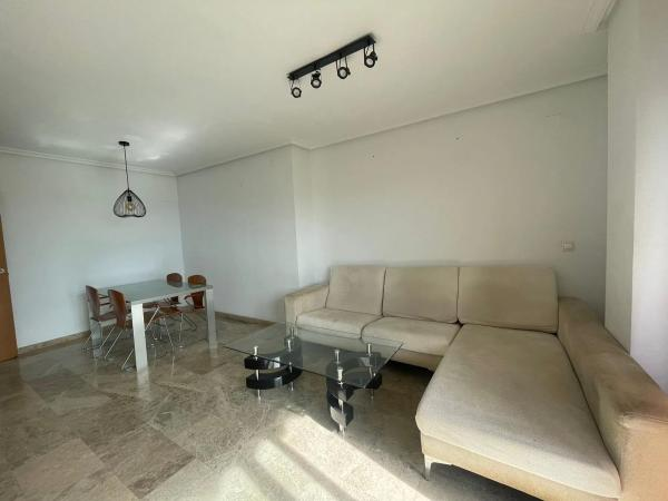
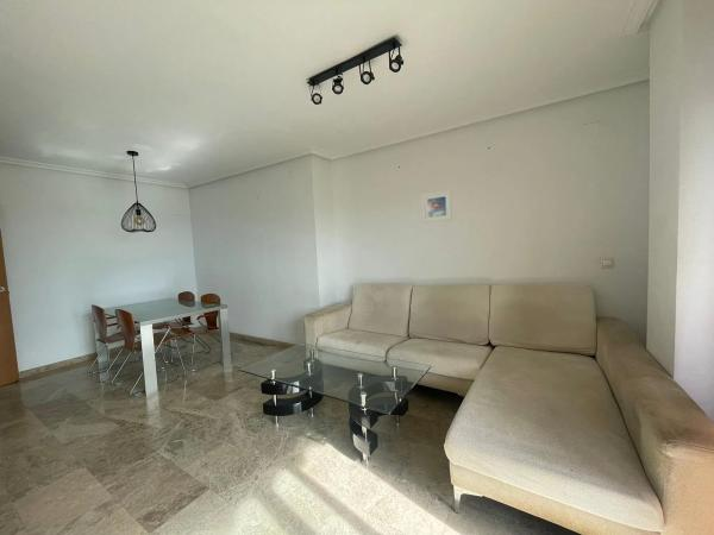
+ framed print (437, 207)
